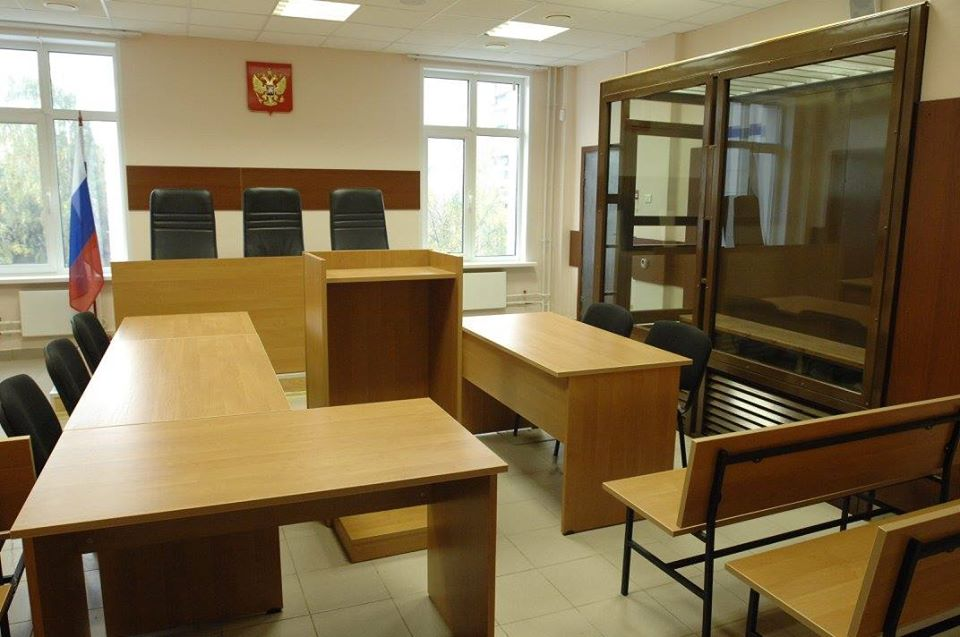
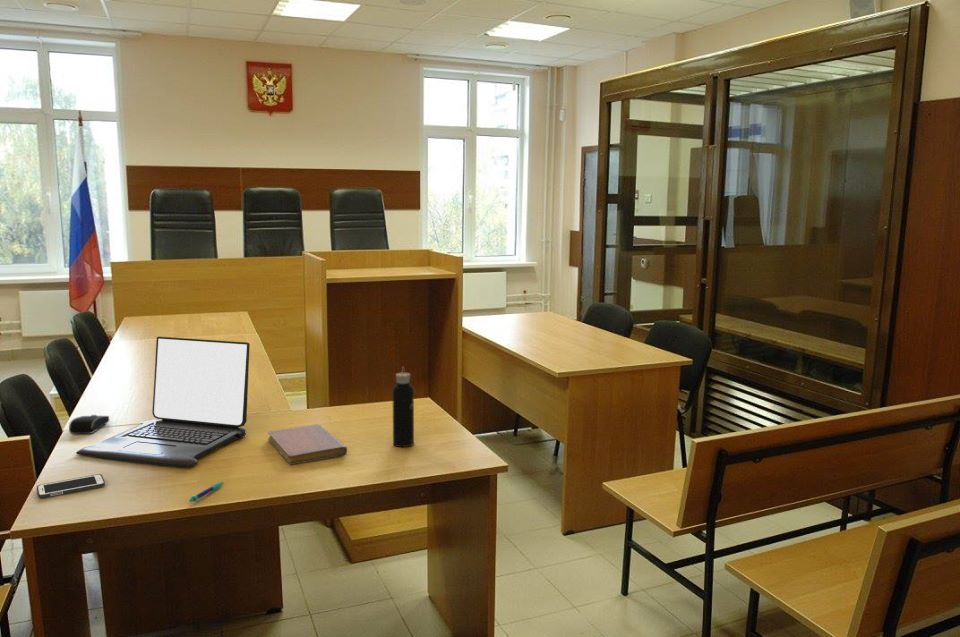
+ cell phone (71, 485)
+ water bottle (403, 405)
+ pen (208, 490)
+ laptop (168, 396)
+ computer mouse (90, 422)
+ notebook (306, 442)
